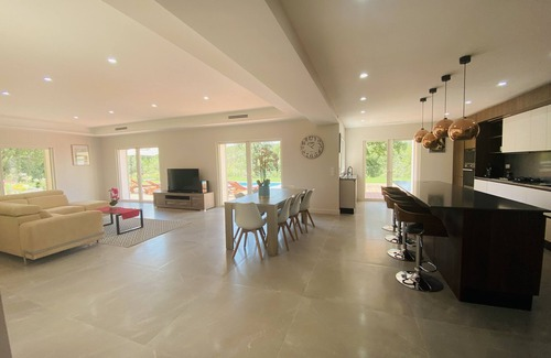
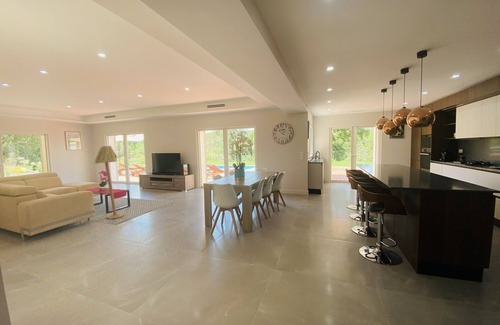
+ floor lamp (109, 181)
